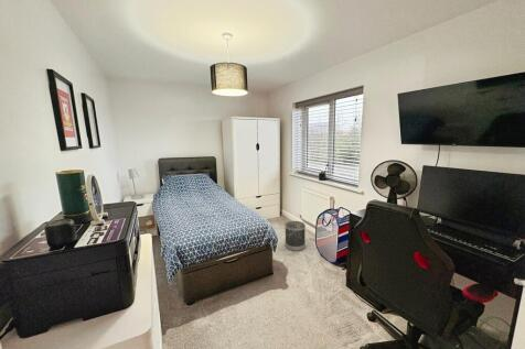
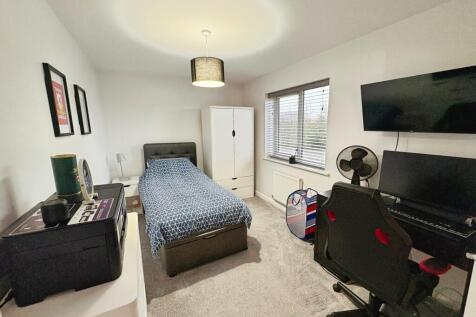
- wastebasket (294, 235)
